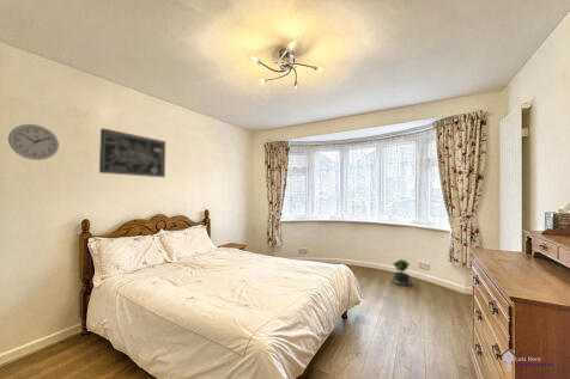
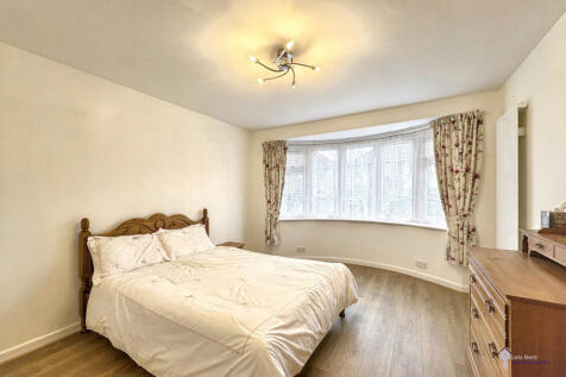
- potted plant (400, 269)
- wall art (135, 155)
- wall clock (35, 141)
